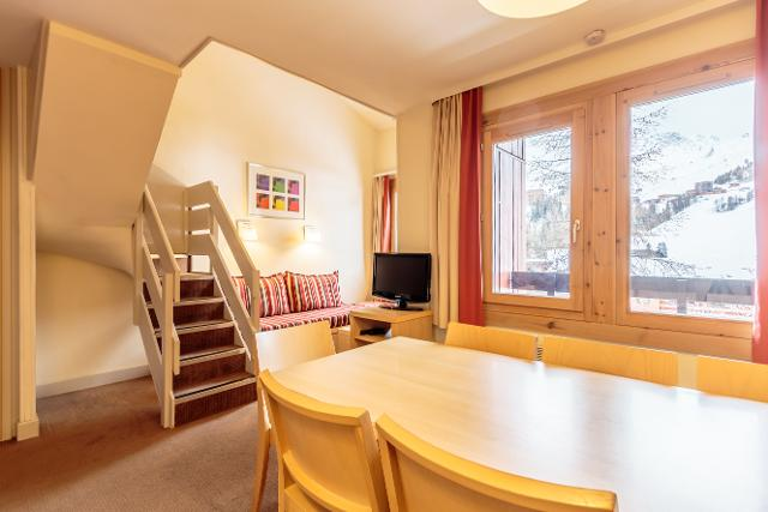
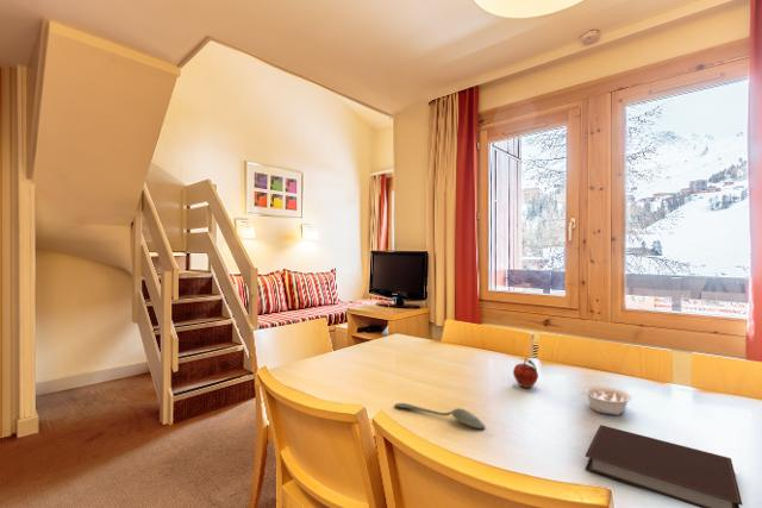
+ spoon (436, 412)
+ notebook (657, 463)
+ fruit (526, 372)
+ legume (606, 400)
